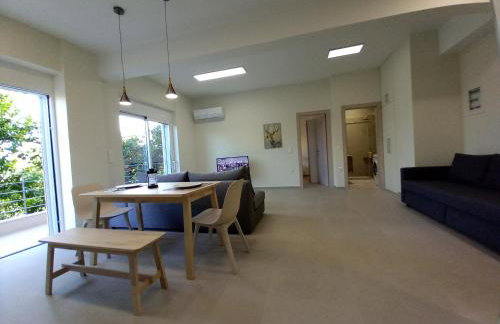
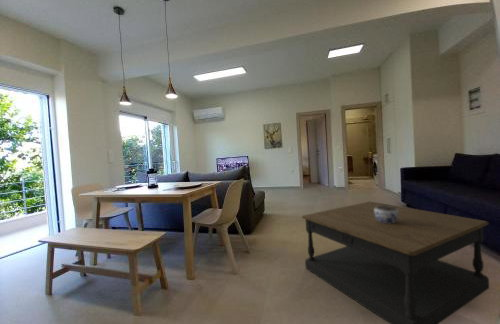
+ coffee table (385, 247)
+ jar (386, 213)
